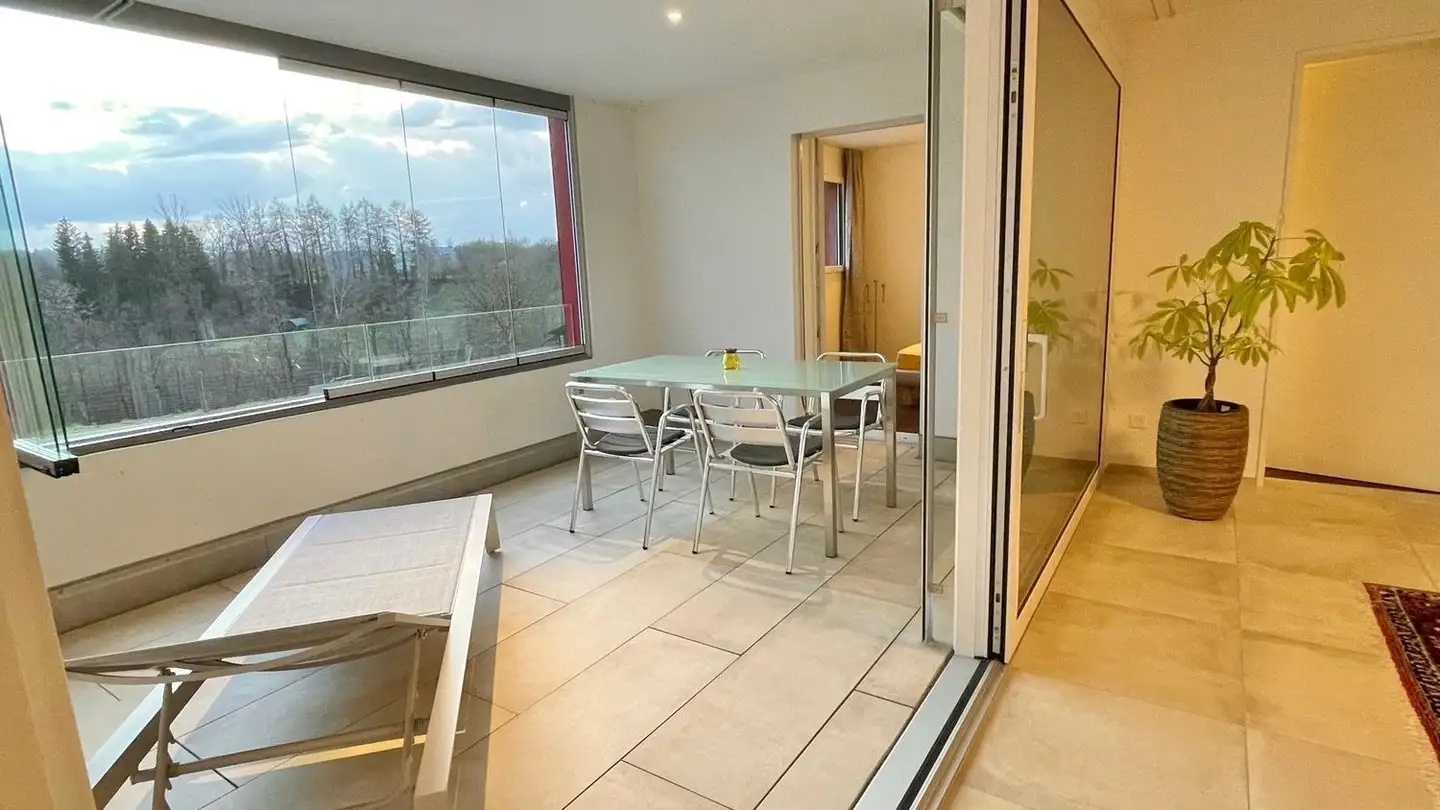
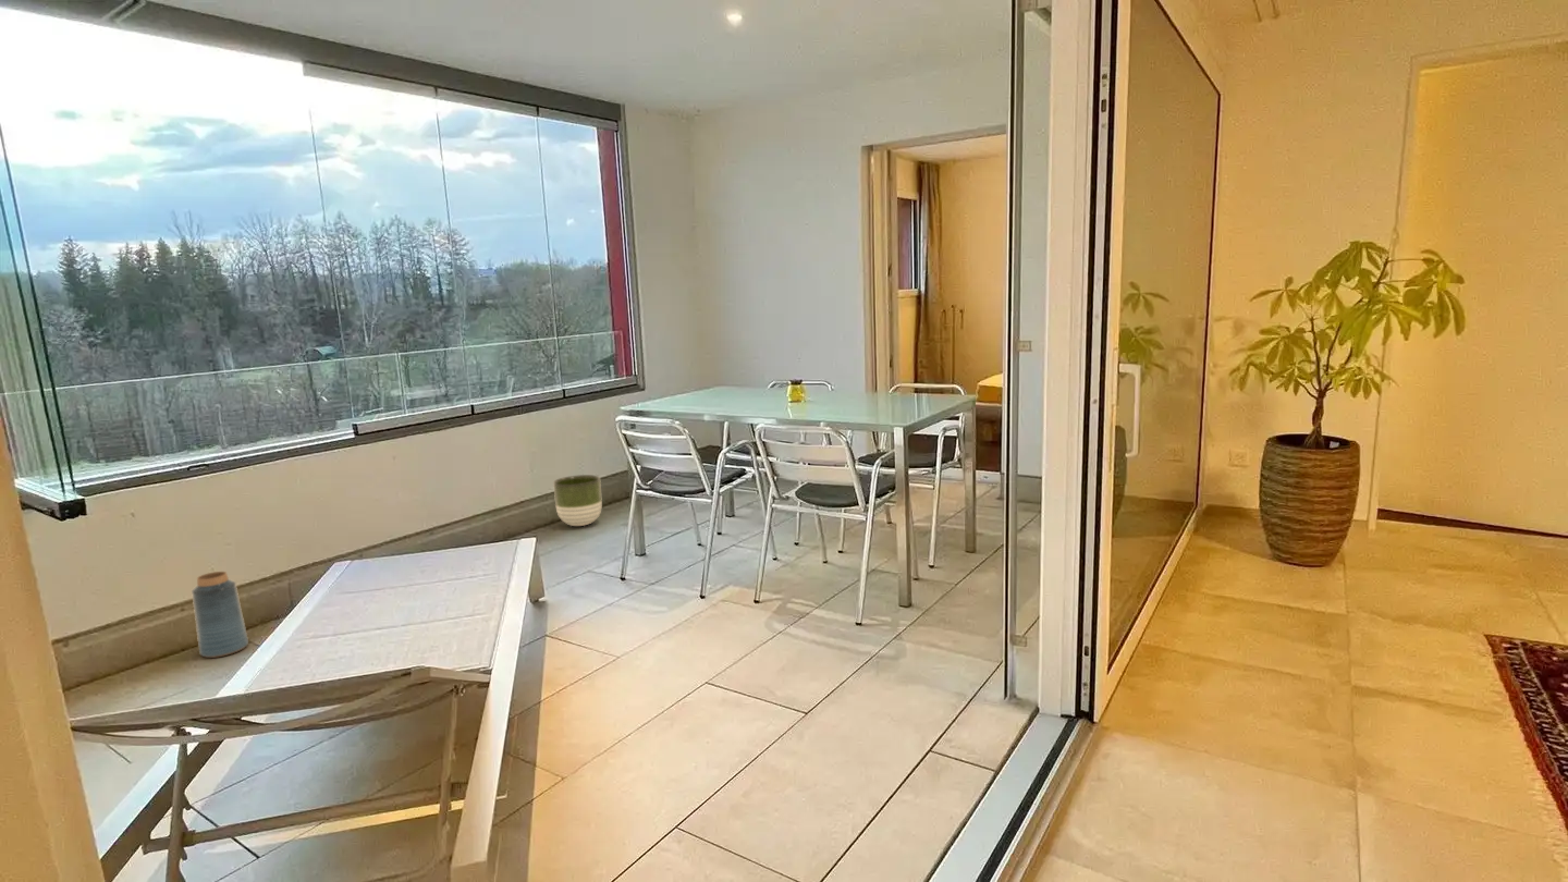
+ planter (578, 502)
+ vase (218, 612)
